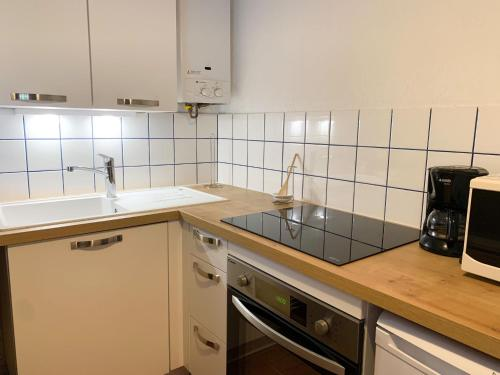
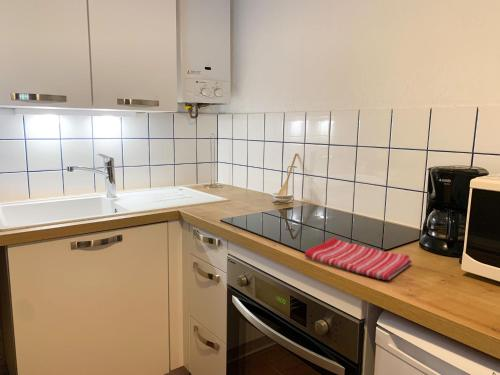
+ dish towel (356, 256)
